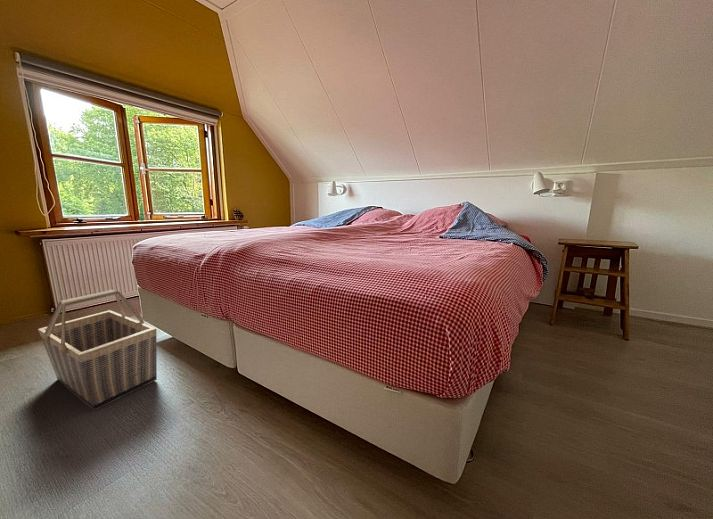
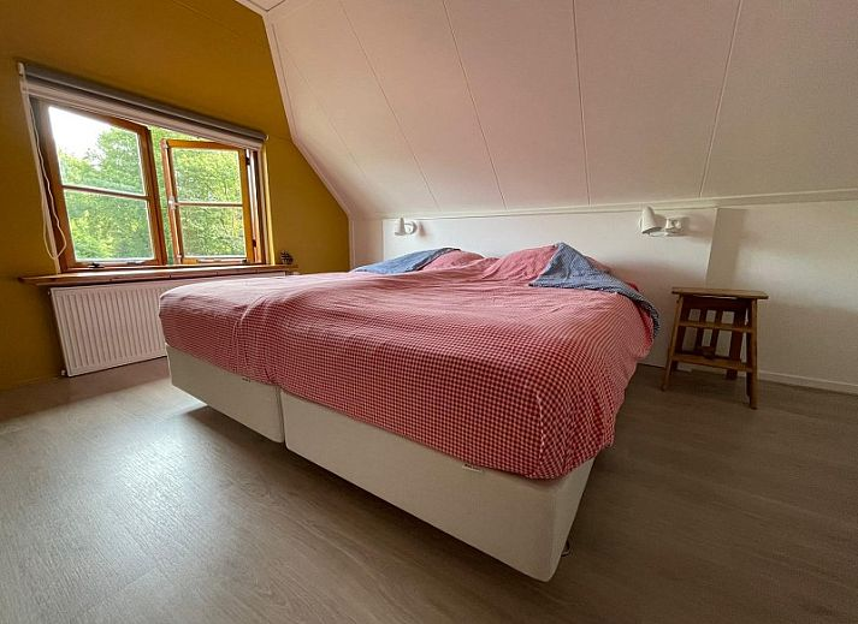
- basket (99, 339)
